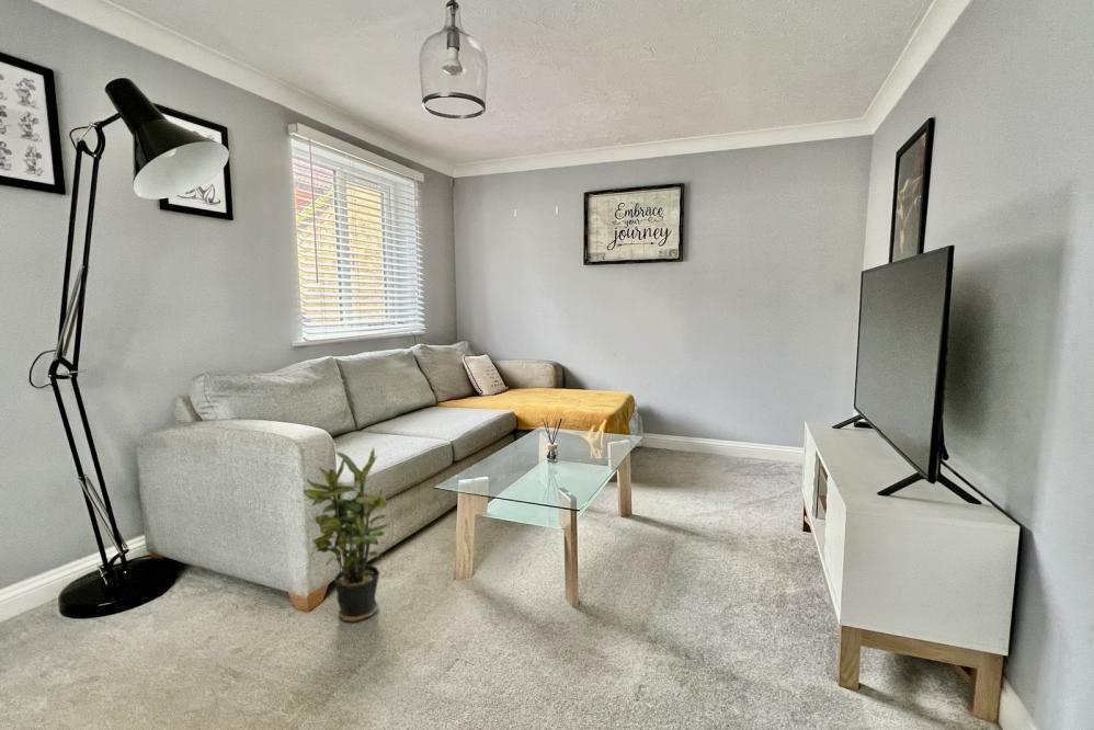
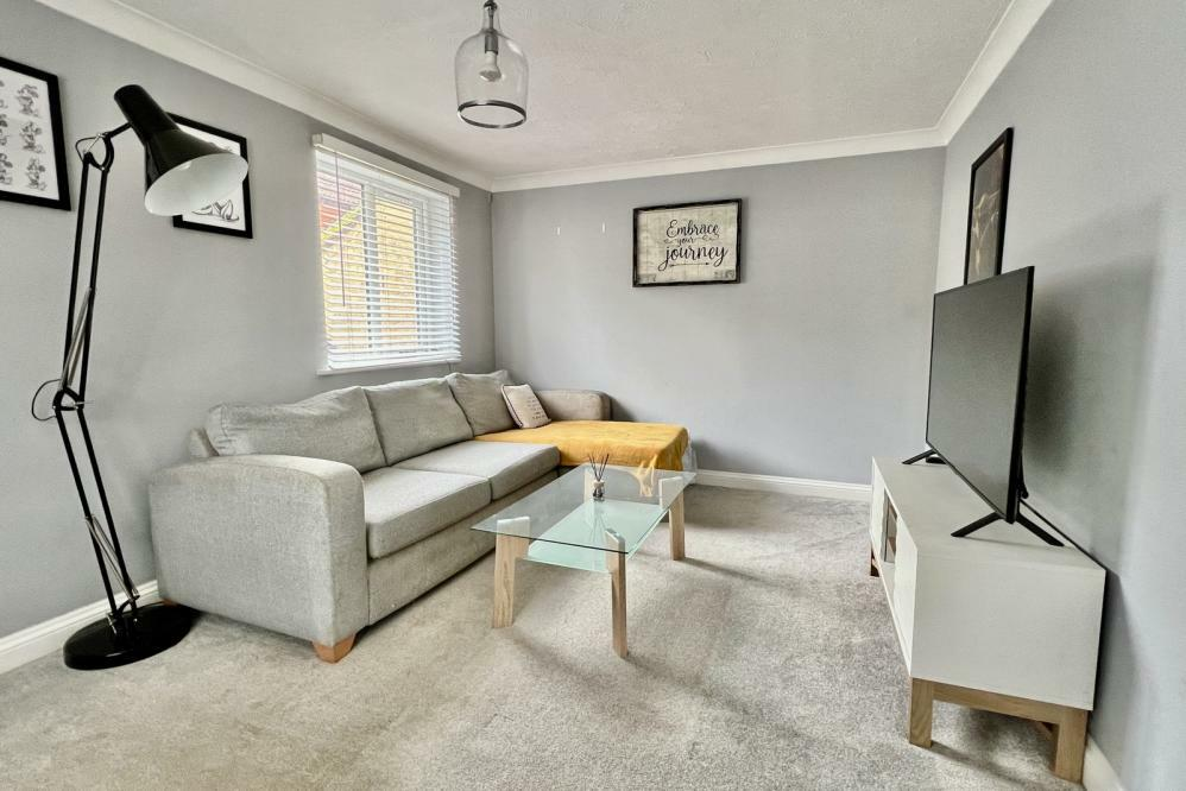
- potted plant (347, 535)
